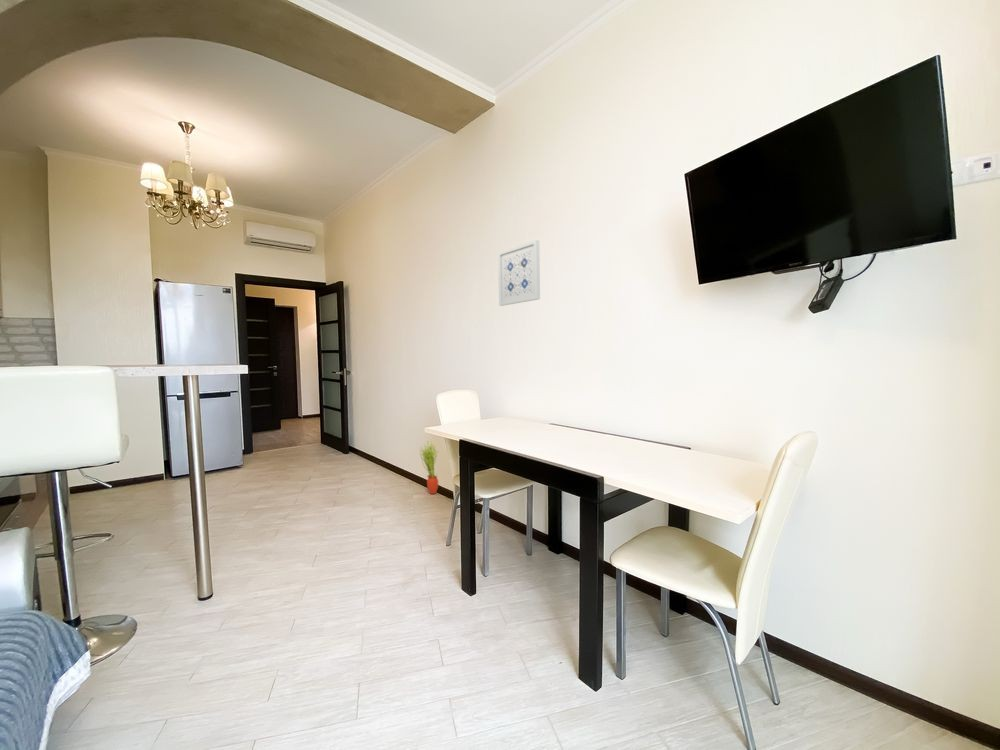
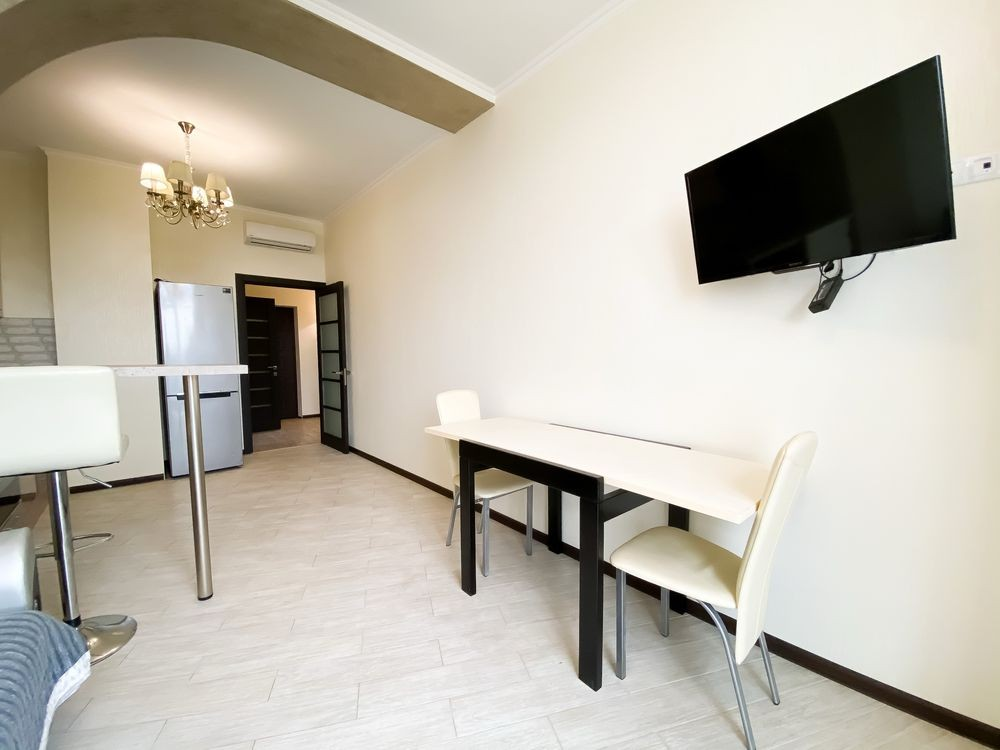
- wall art (518, 274)
- potted plant (428, 467)
